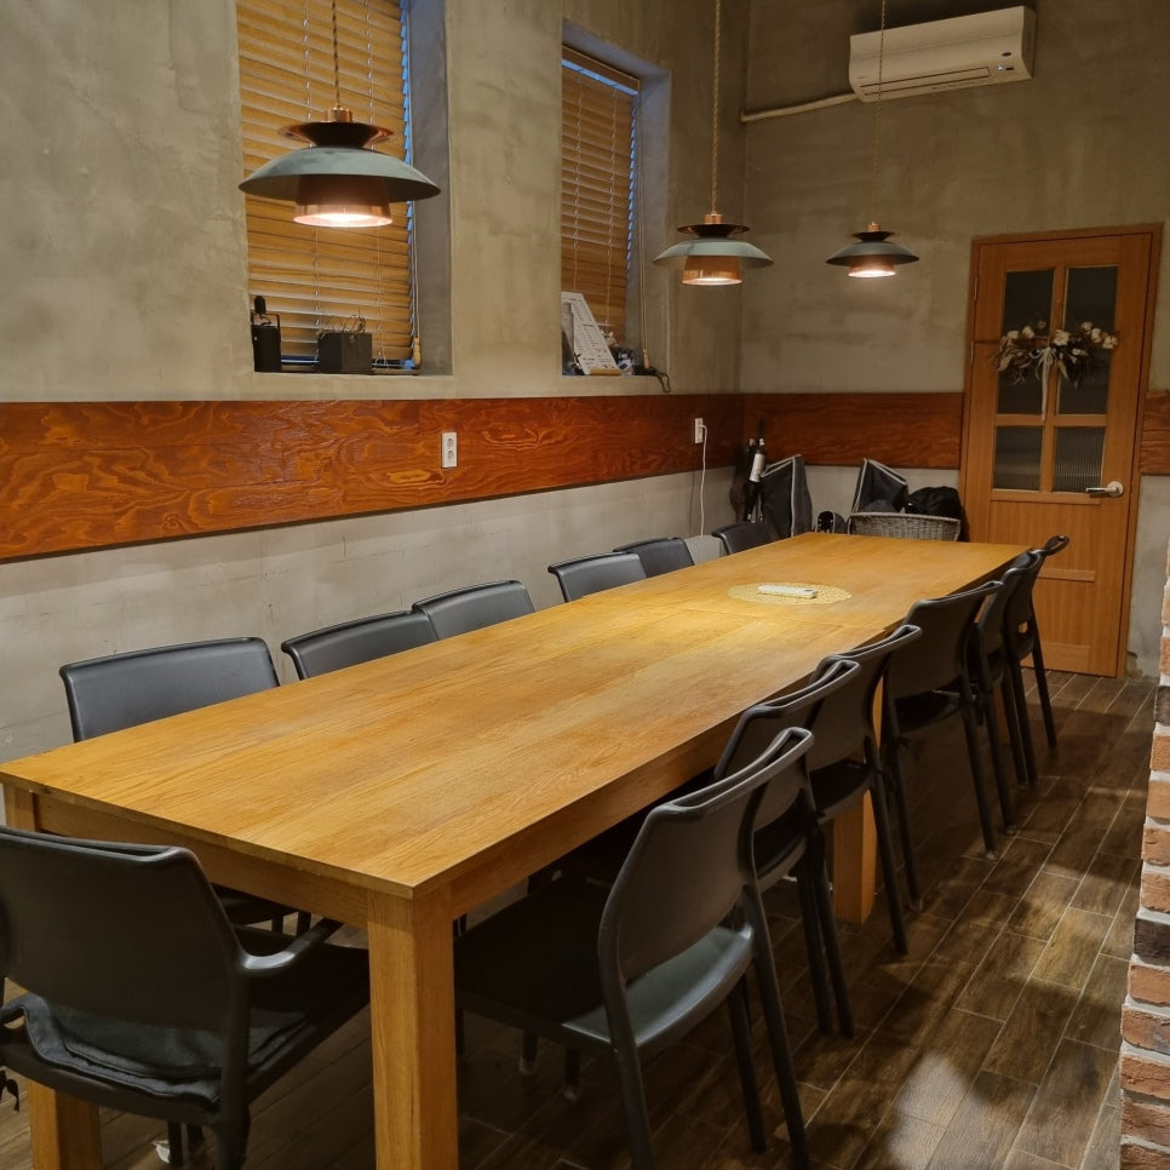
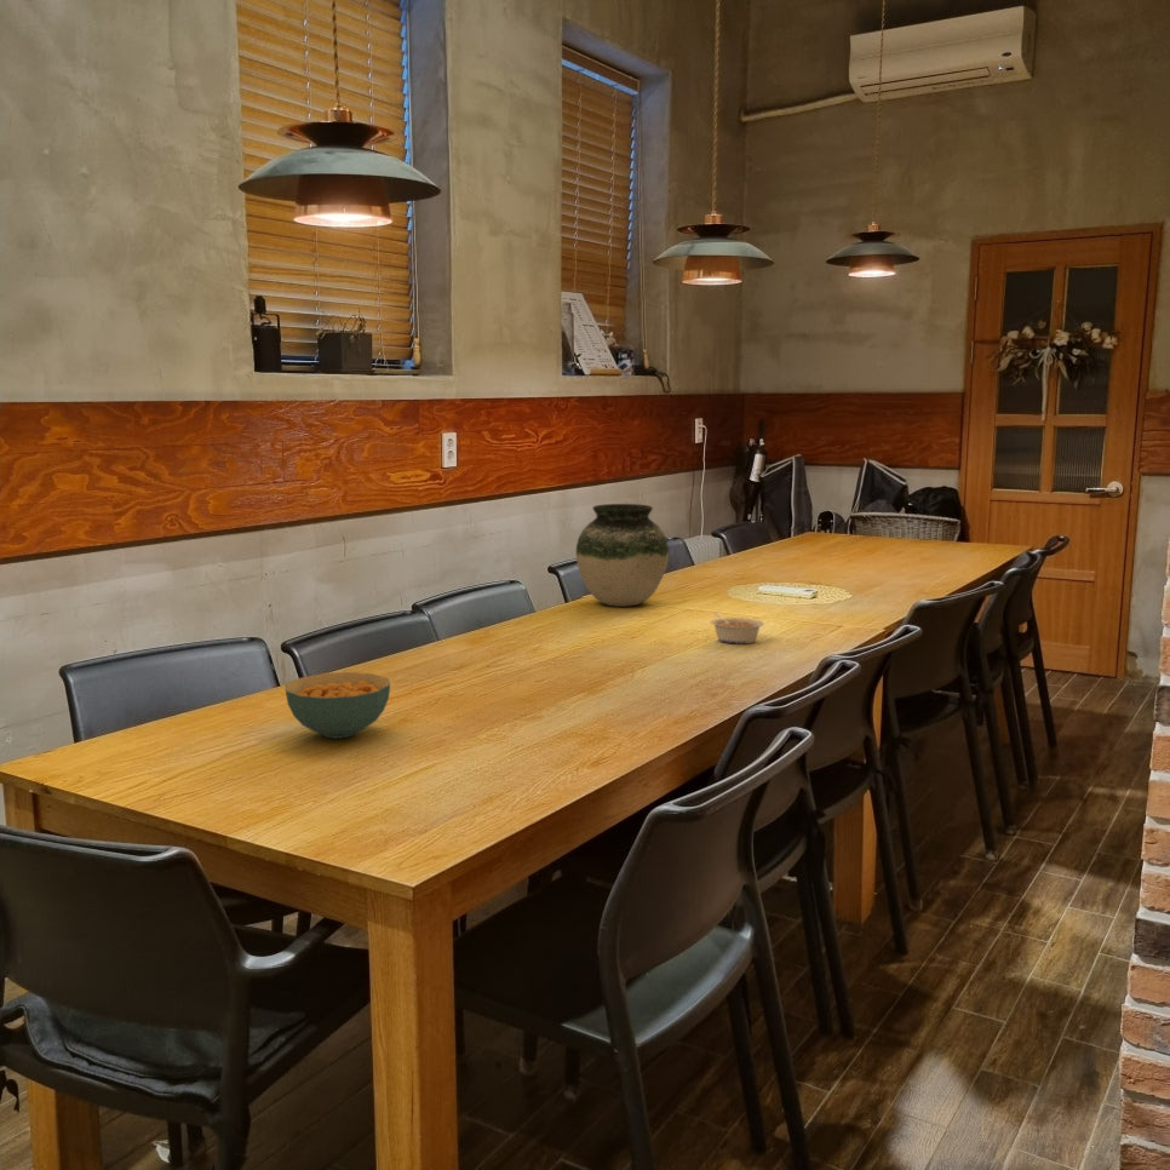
+ cereal bowl (338, 709)
+ legume (734, 629)
+ vase (621, 555)
